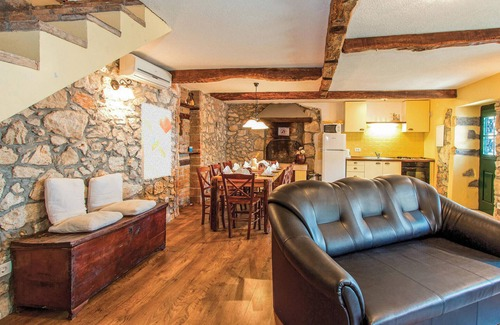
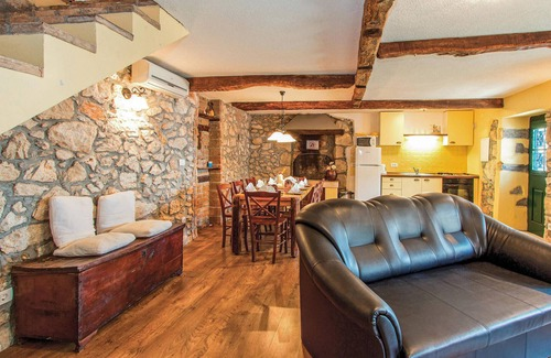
- wall art (157, 142)
